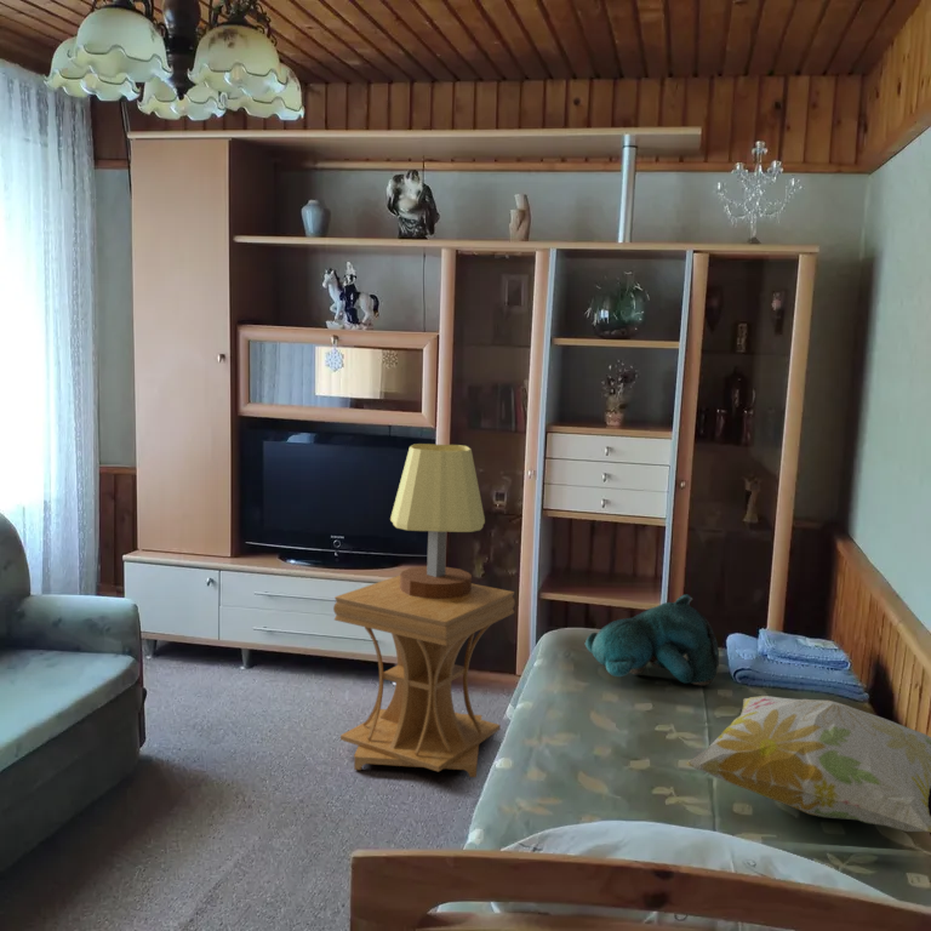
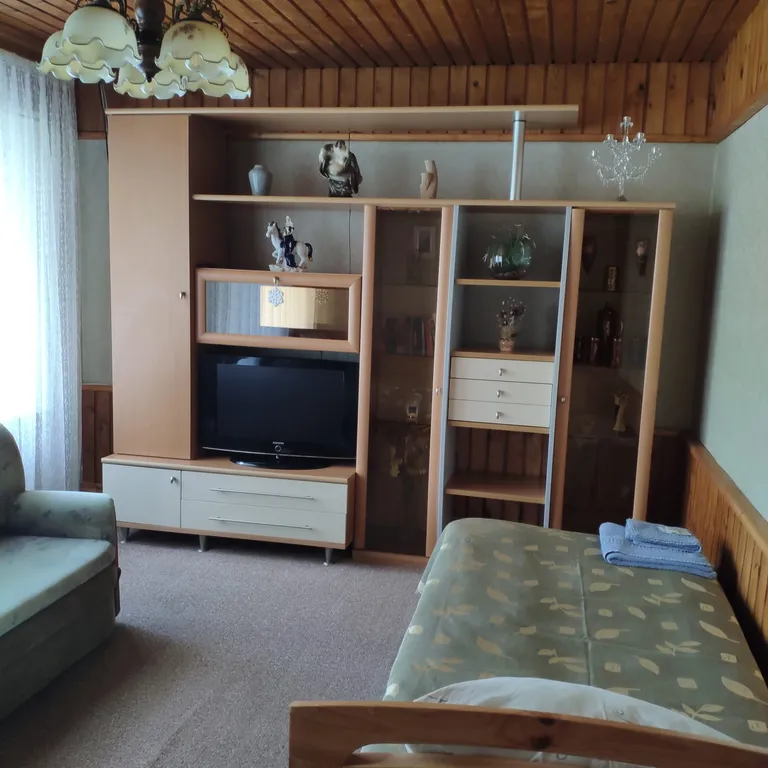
- decorative pillow (823, 755)
- teddy bear (650, 633)
- table lamp (438, 518)
- side table (423, 670)
